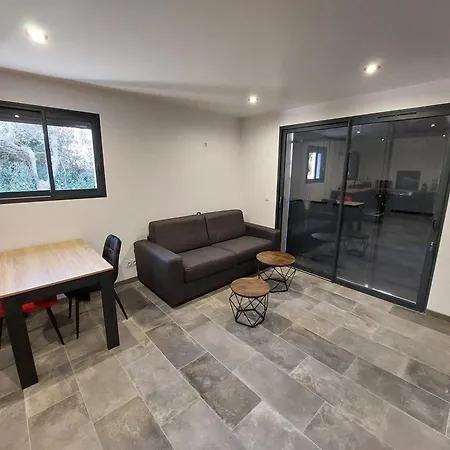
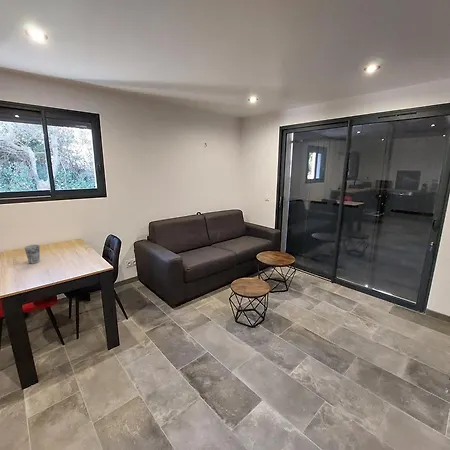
+ cup (33, 254)
